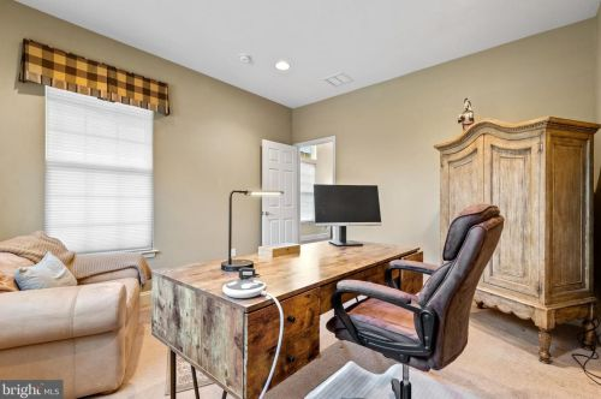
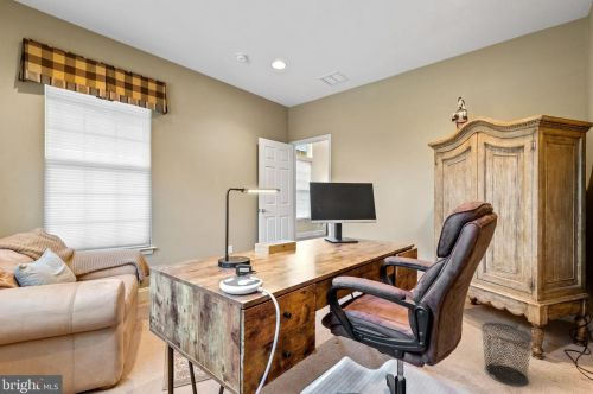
+ waste bin (505, 352)
